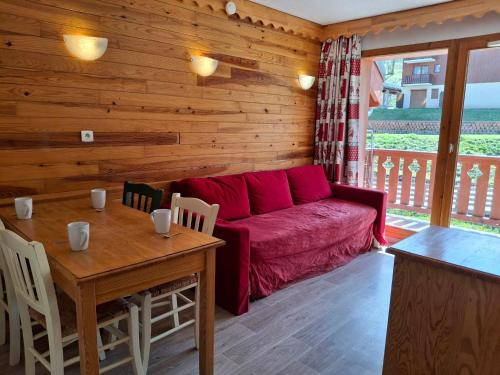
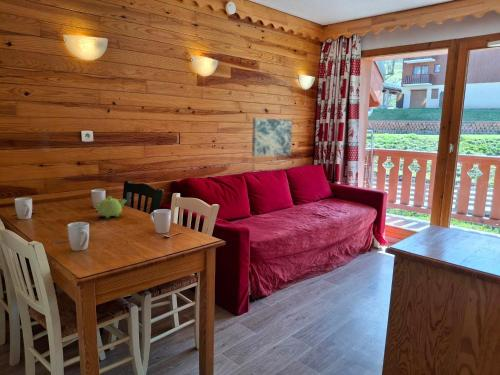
+ teapot (111, 206)
+ wall art (272, 137)
